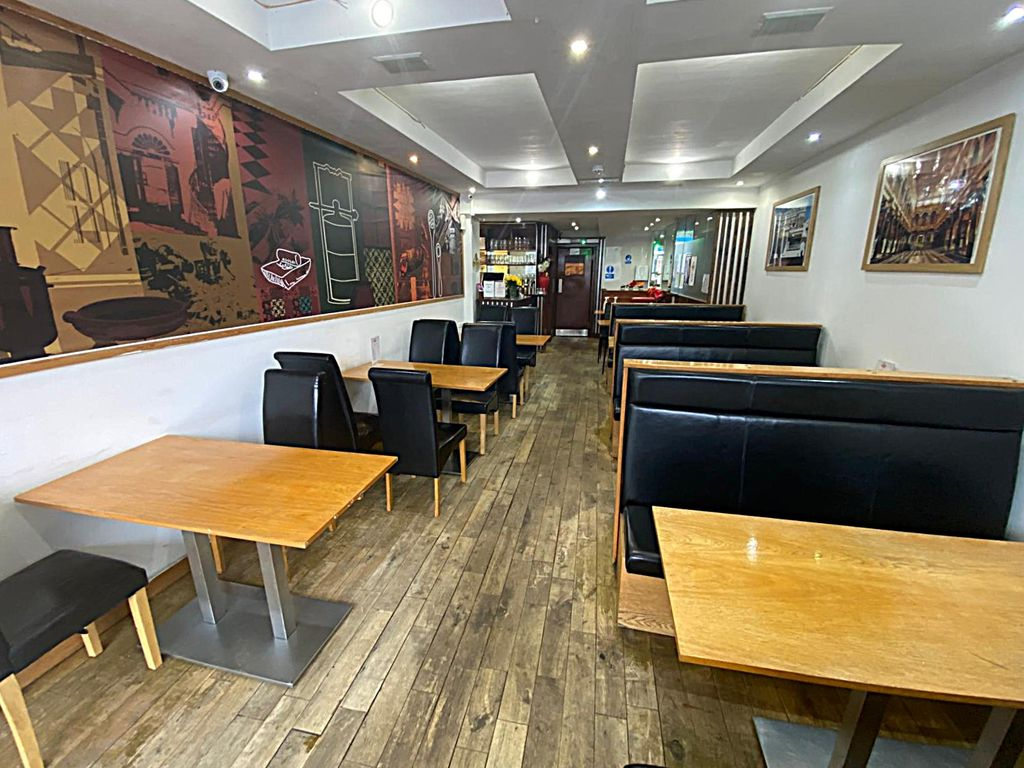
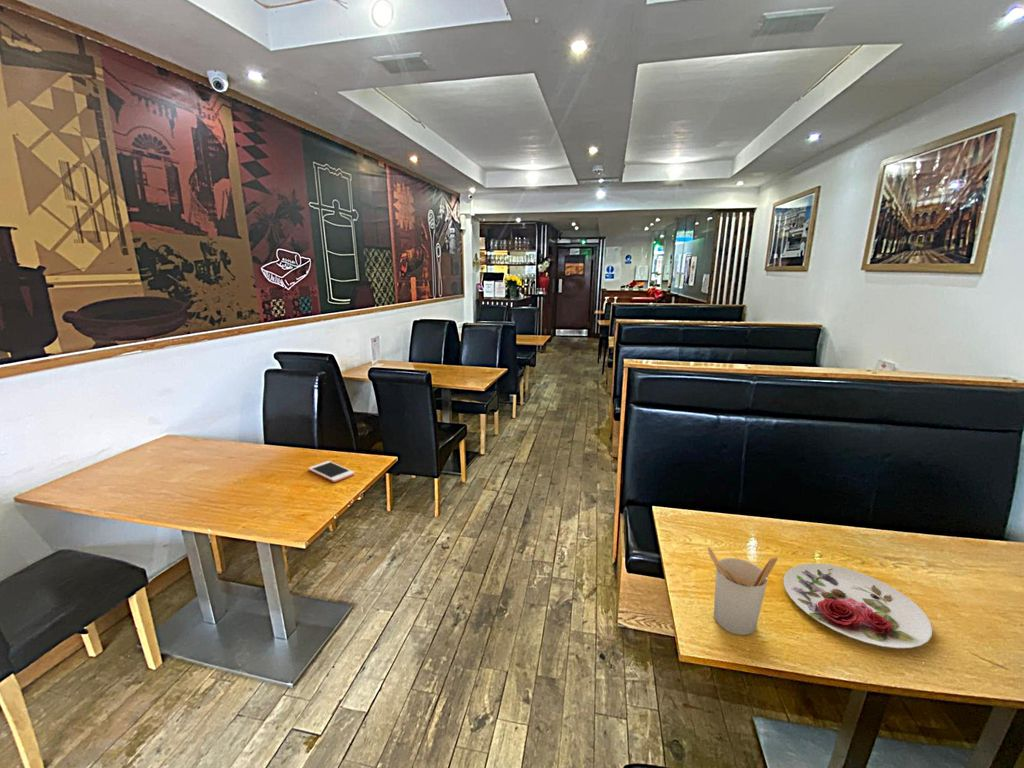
+ utensil holder (736, 591)
+ plate (852, 599)
+ cell phone (331, 471)
